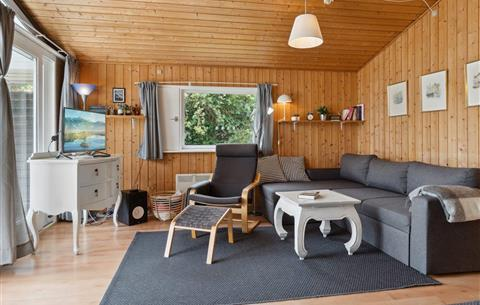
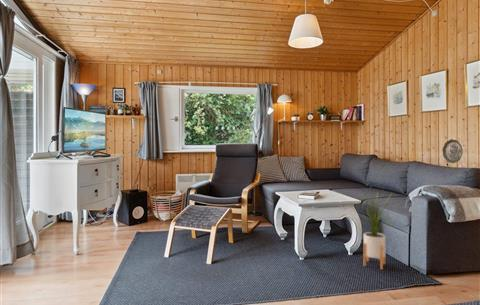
+ house plant (375, 225)
+ decorative plate (453, 151)
